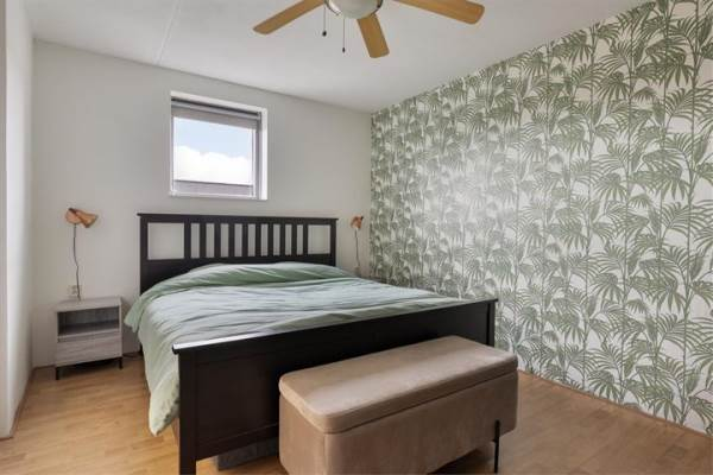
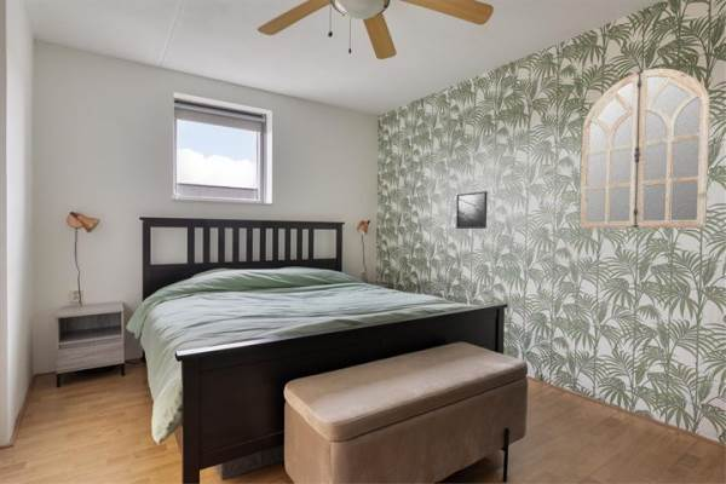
+ home mirror (636, 149)
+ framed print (471, 211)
